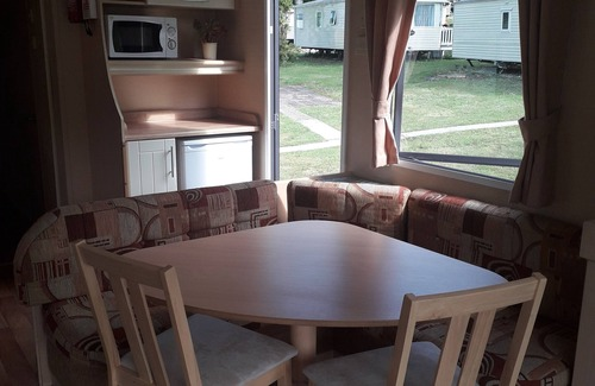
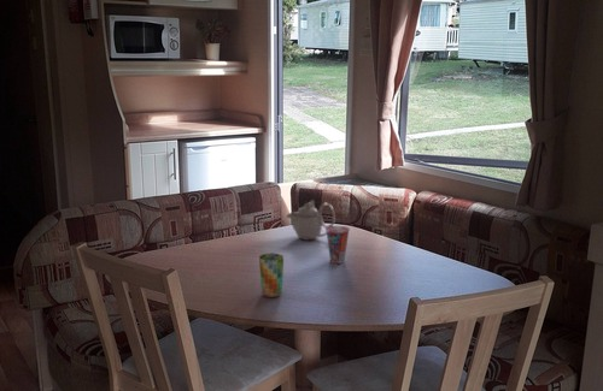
+ teapot (310, 219)
+ cup (271, 276)
+ cup (336, 245)
